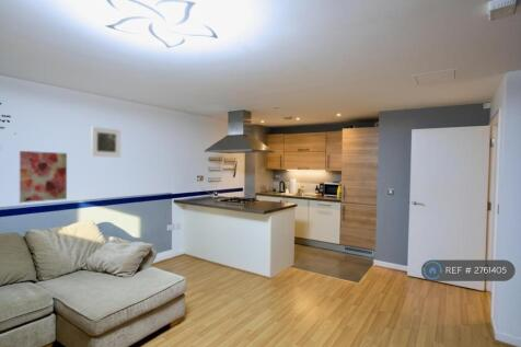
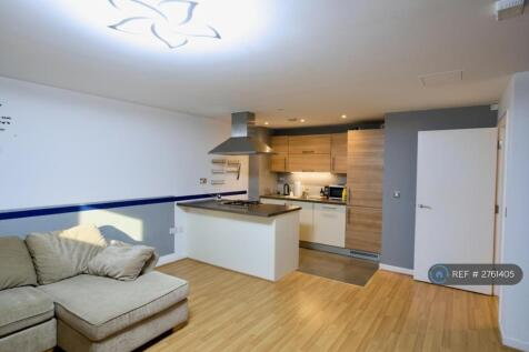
- wall art (44, 176)
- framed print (106, 142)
